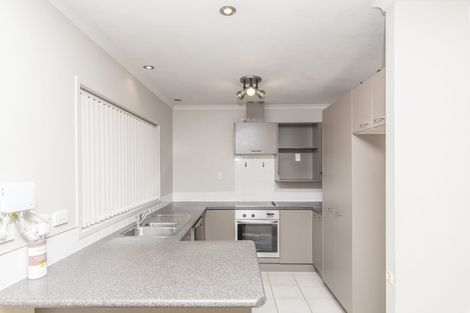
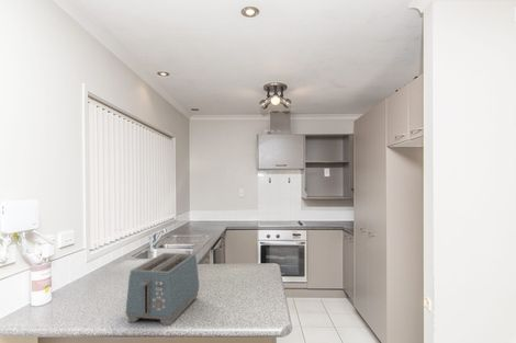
+ toaster (164, 286)
